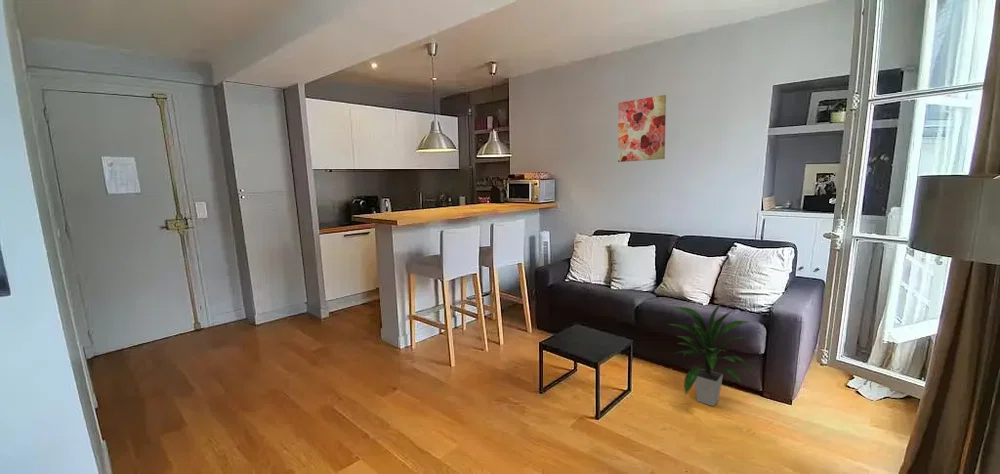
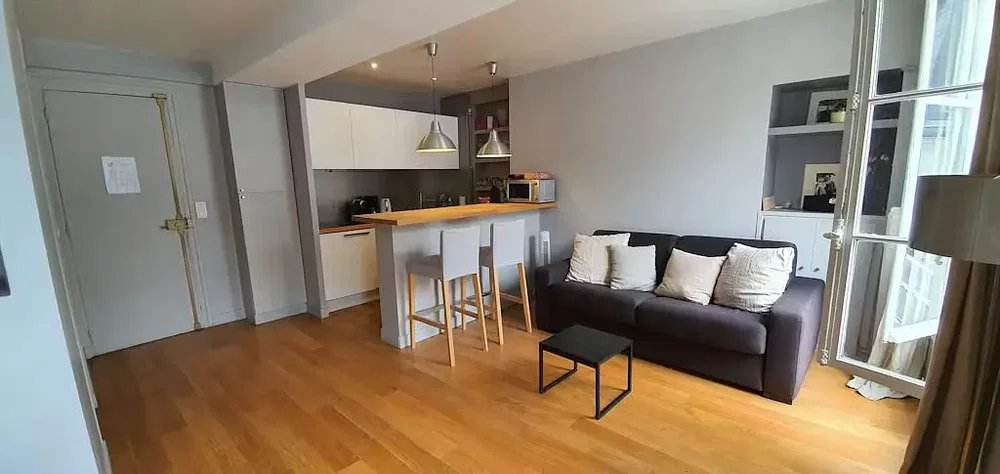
- wall art (640, 130)
- indoor plant (706, 352)
